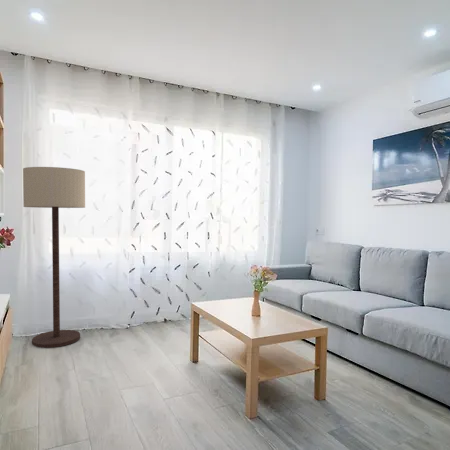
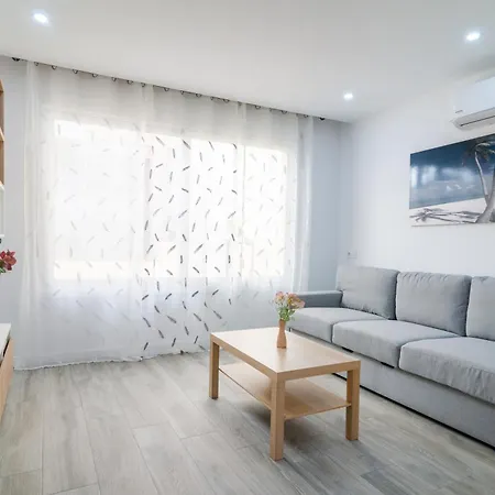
- floor lamp (55, 255)
